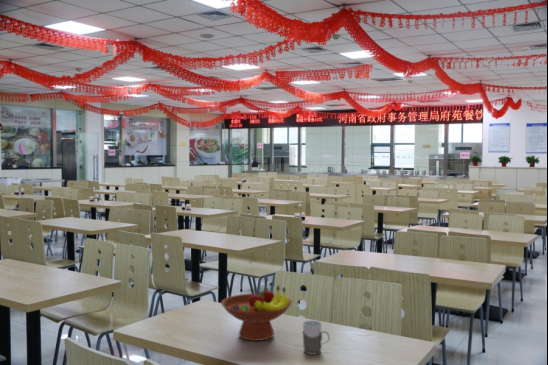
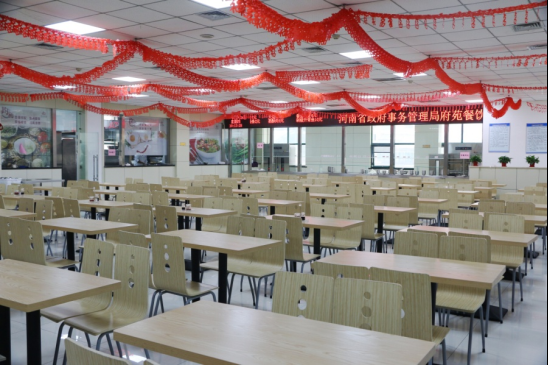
- fruit bowl (256, 312)
- mug (316, 338)
